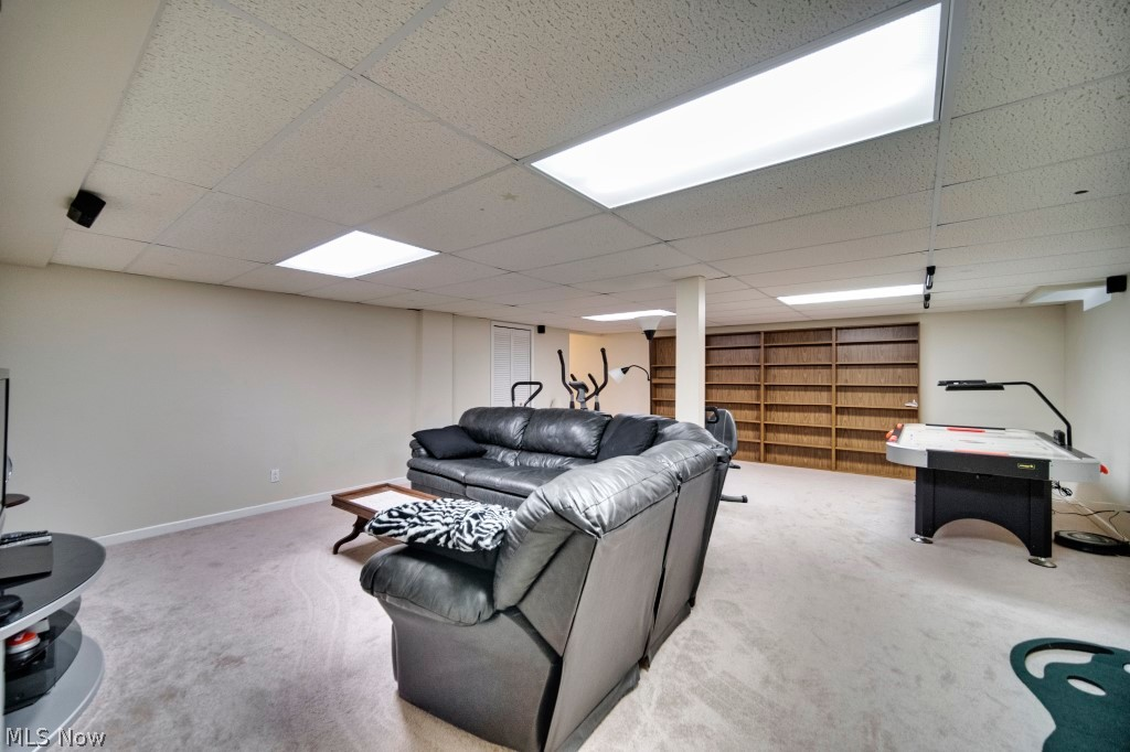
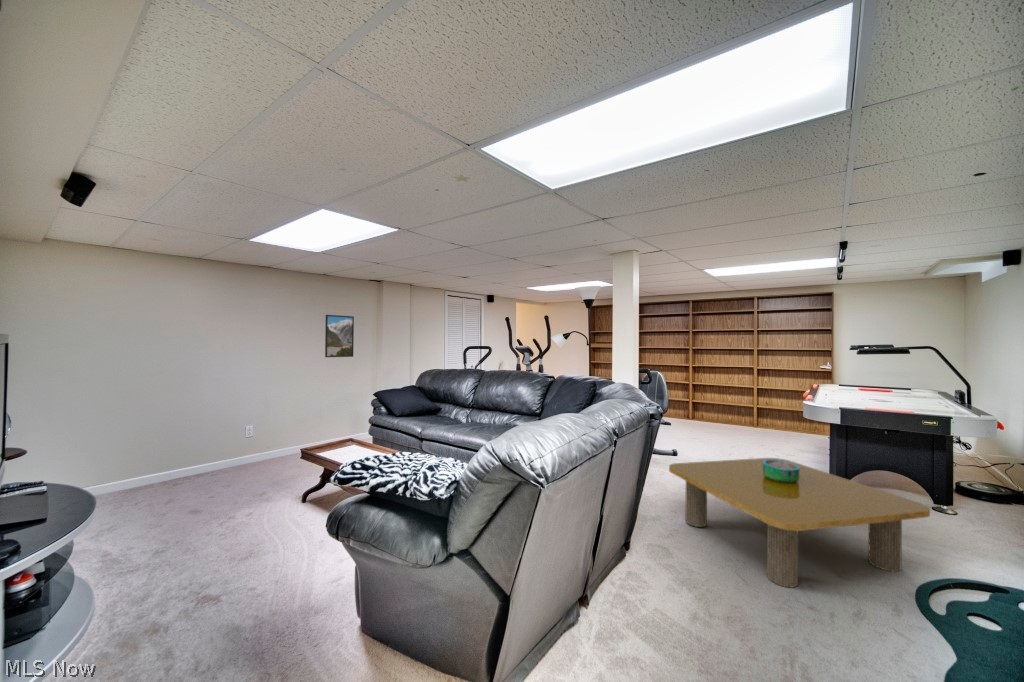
+ decorative bowl (780, 471)
+ coffee table (780, 512)
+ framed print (339, 336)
